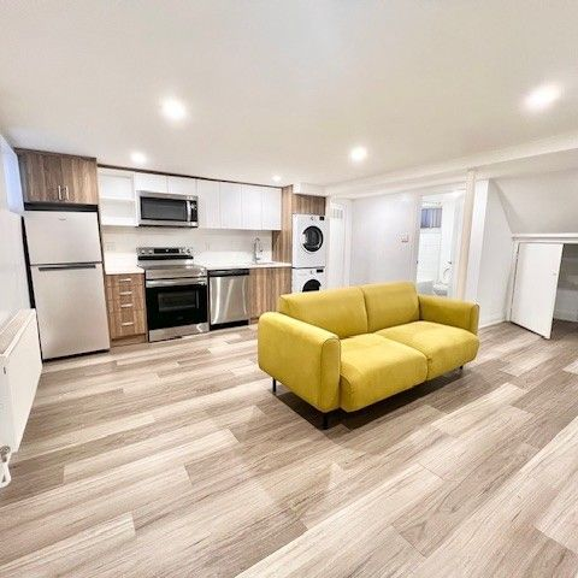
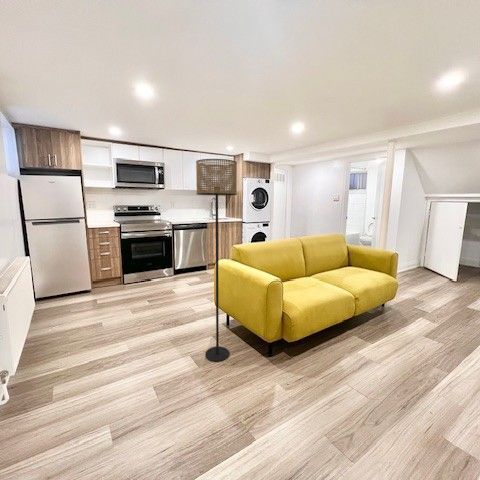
+ floor lamp (217, 263)
